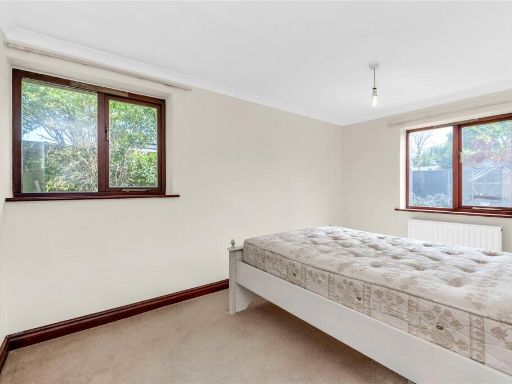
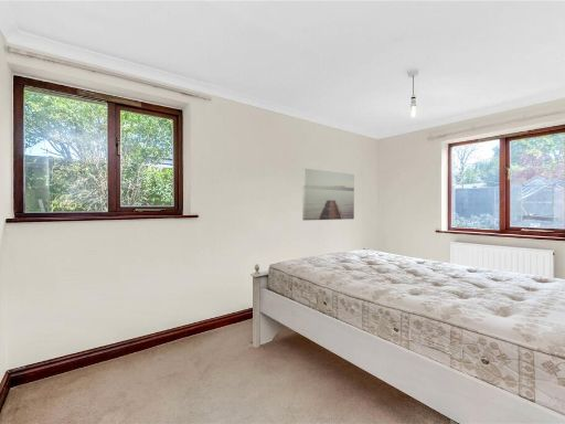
+ wall art (330, 195)
